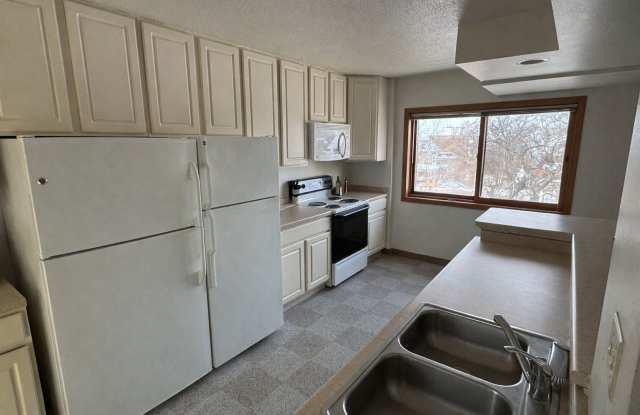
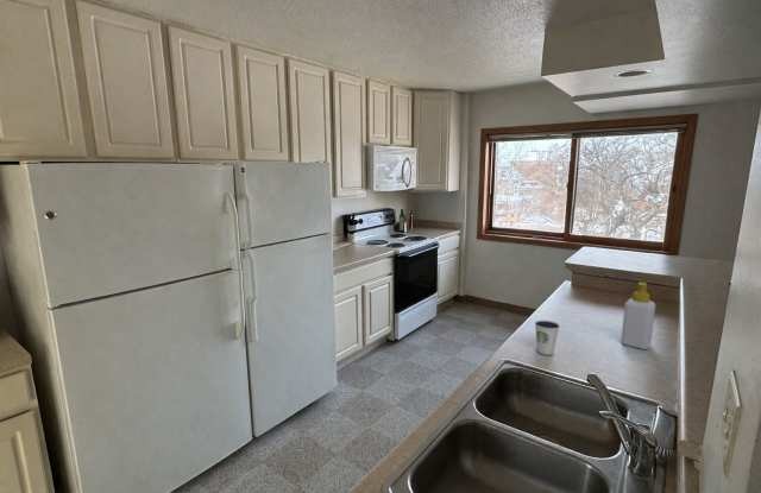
+ soap bottle (639, 314)
+ dixie cup (546, 337)
